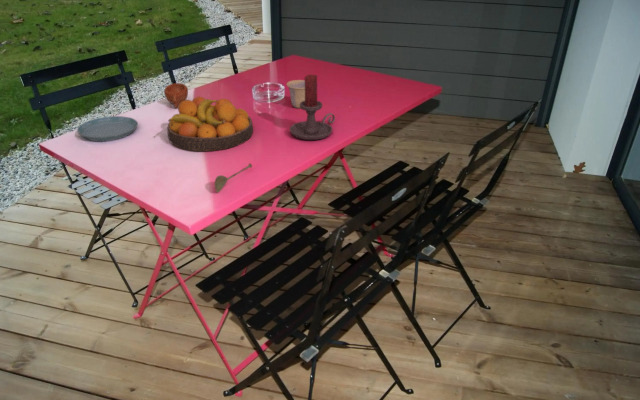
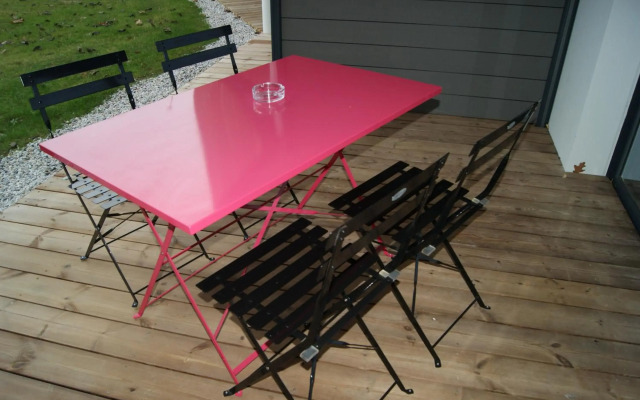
- saucer (108, 129)
- fruit bowl (209, 117)
- candle holder (315, 103)
- cup (176, 95)
- soupspoon (232, 176)
- cup (299, 95)
